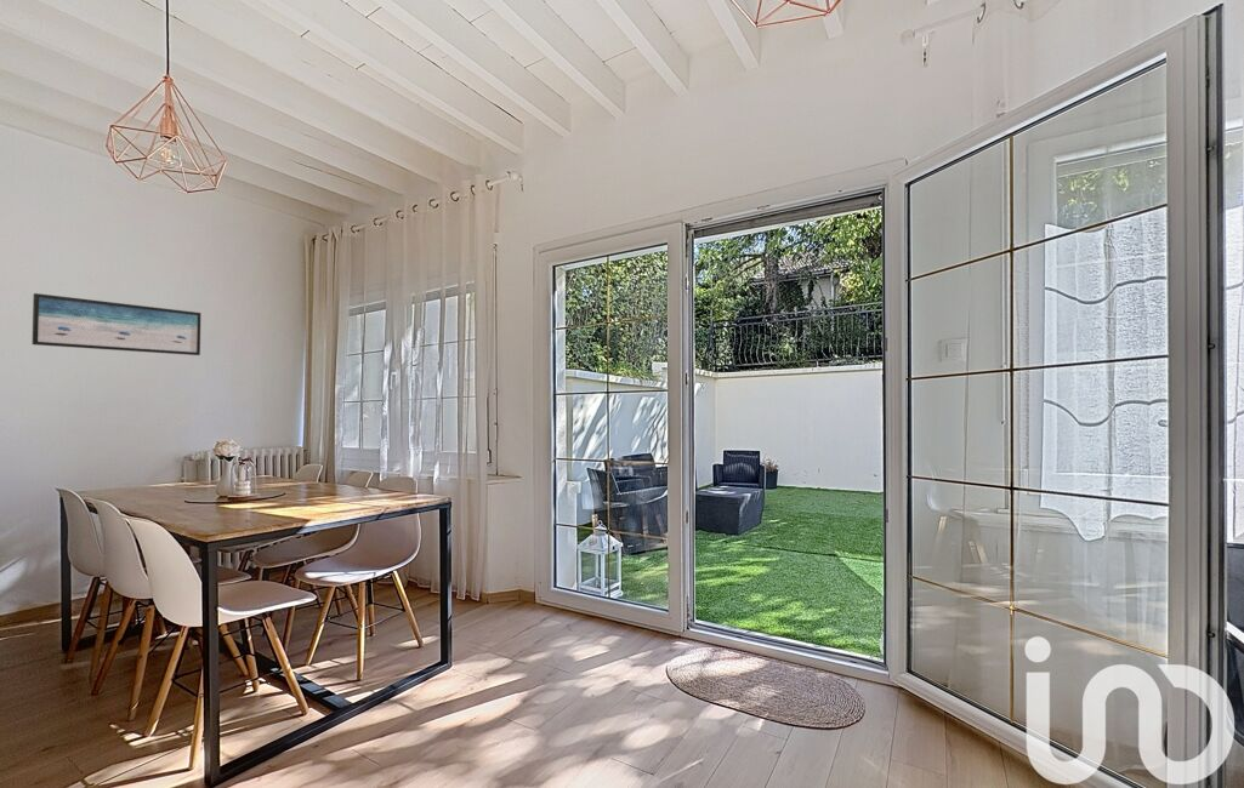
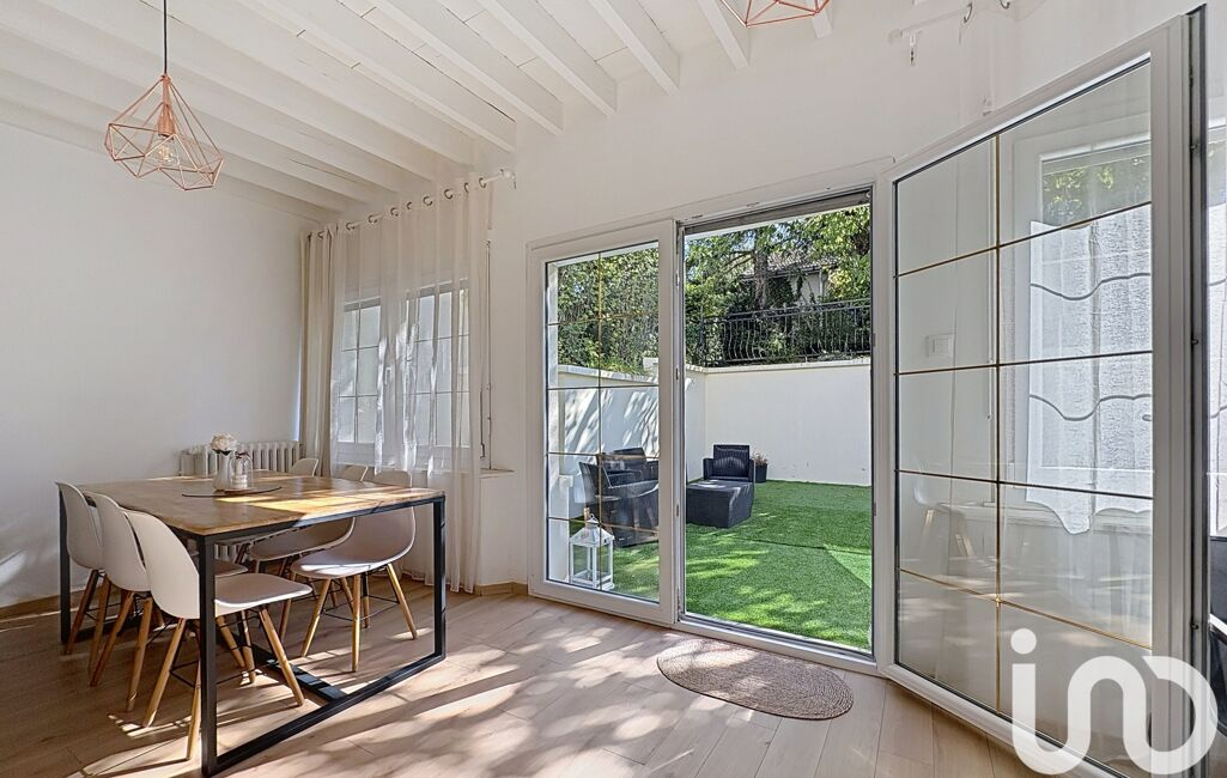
- wall art (124, 326)
